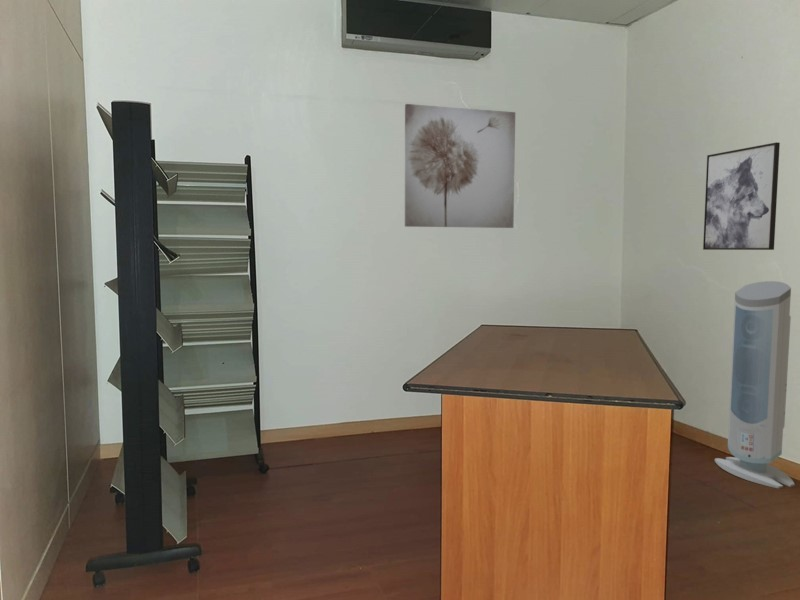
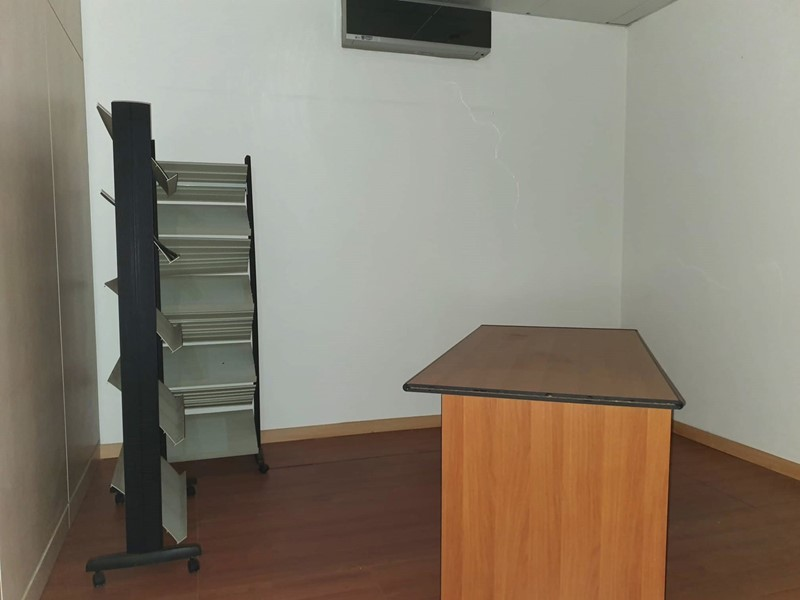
- air purifier (757, 378)
- wall art (461, 168)
- wall art (738, 199)
